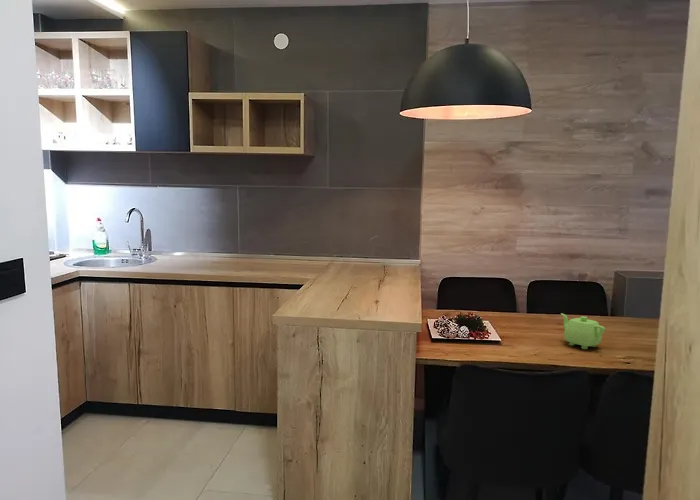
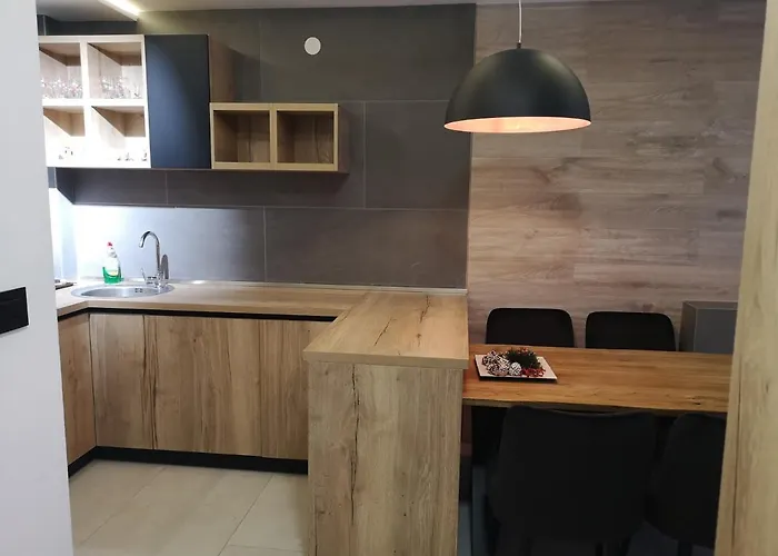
- teapot (581, 330)
